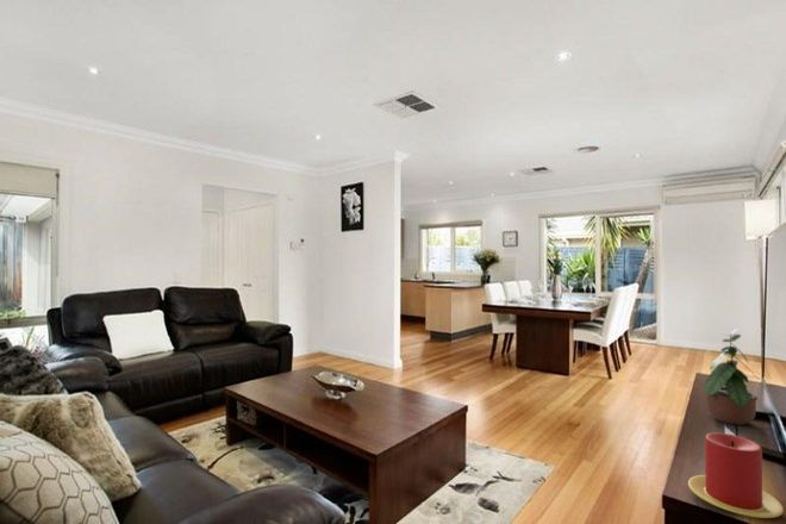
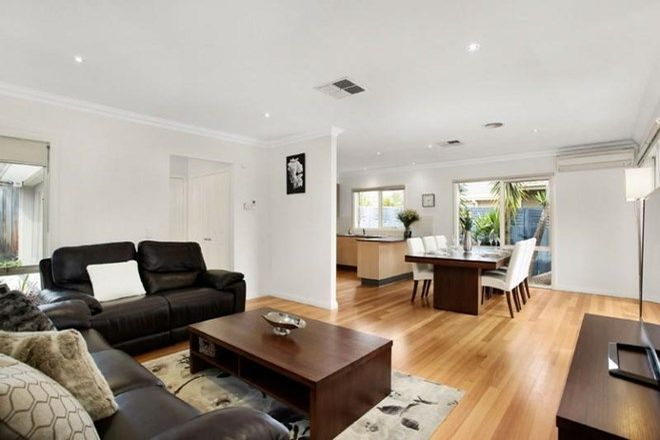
- potted plant (734, 374)
- candle (732, 470)
